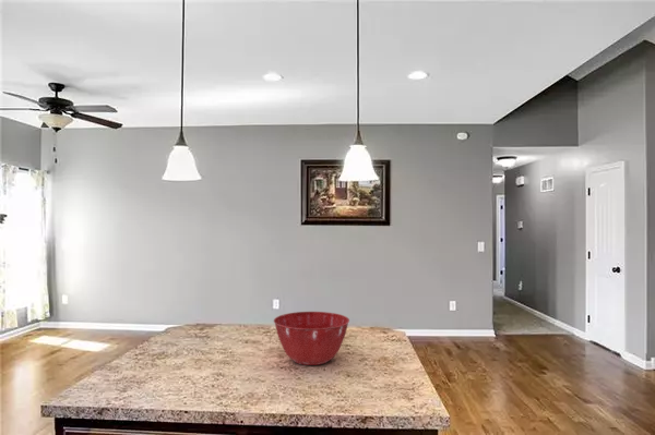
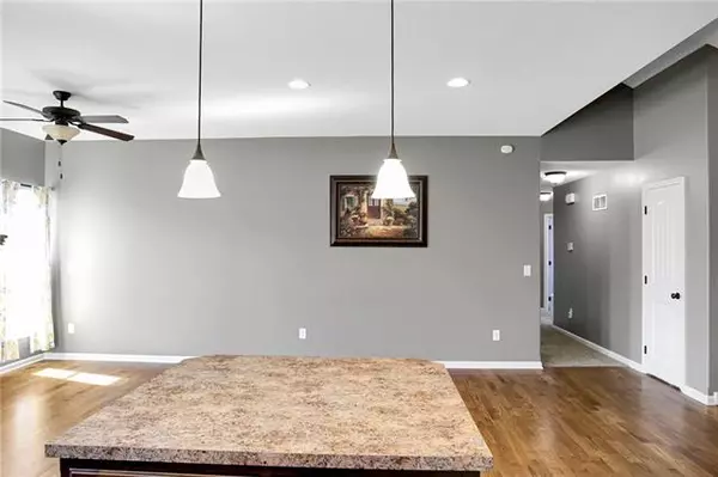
- mixing bowl (311, 339)
